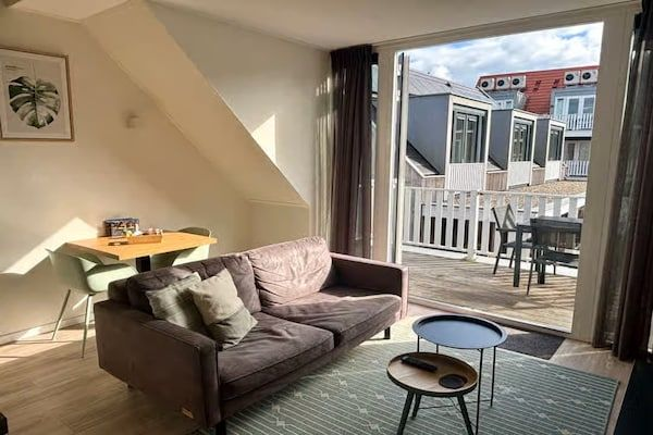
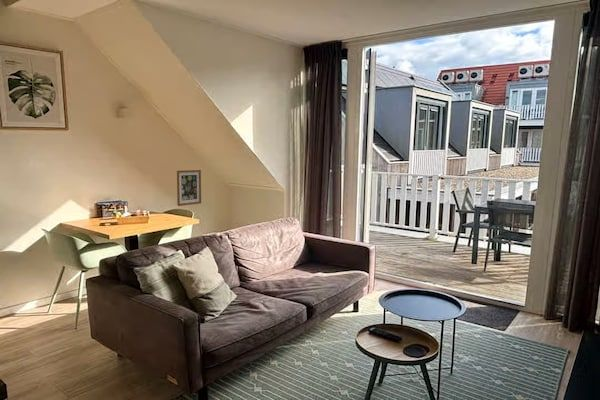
+ wall art (189, 187)
